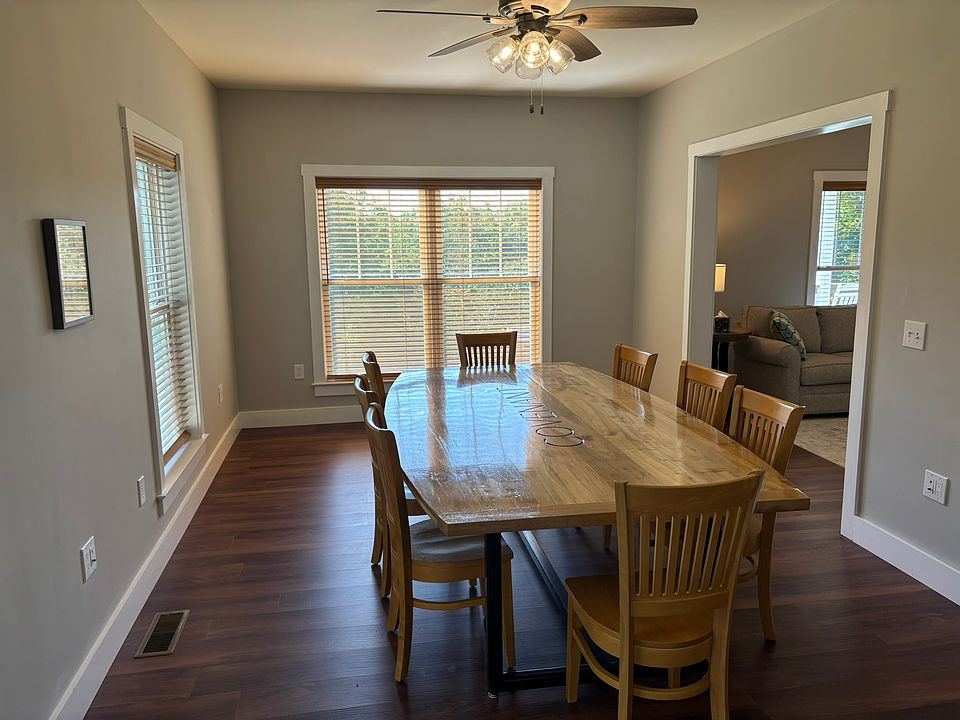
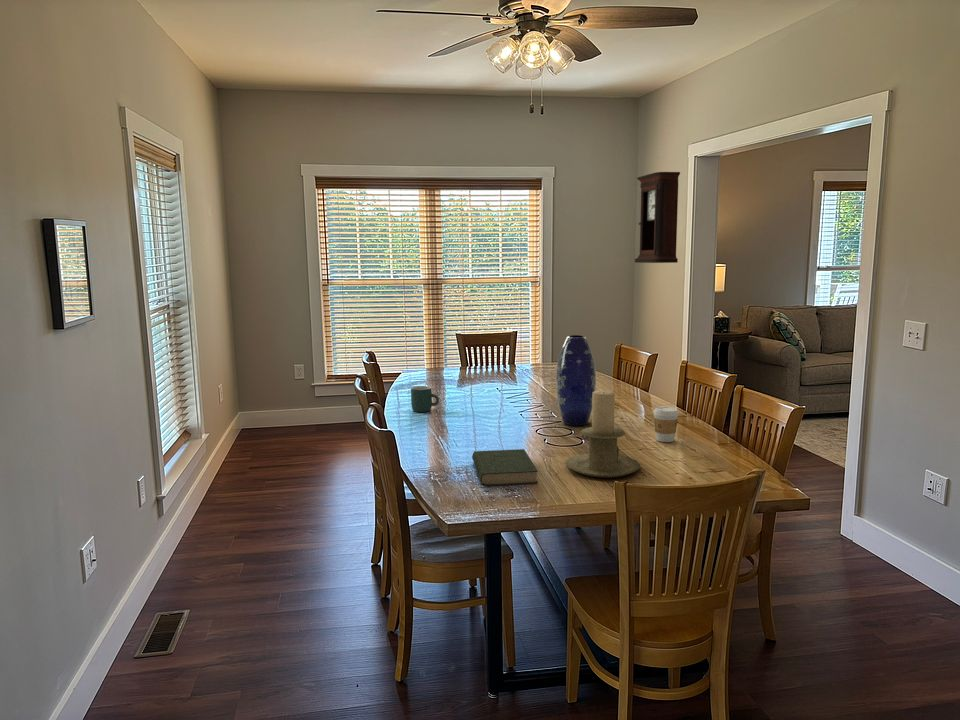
+ mug (425, 399)
+ coffee cup (666, 423)
+ book (503, 466)
+ pendulum clock (655, 219)
+ candle holder (603, 430)
+ vase (575, 380)
